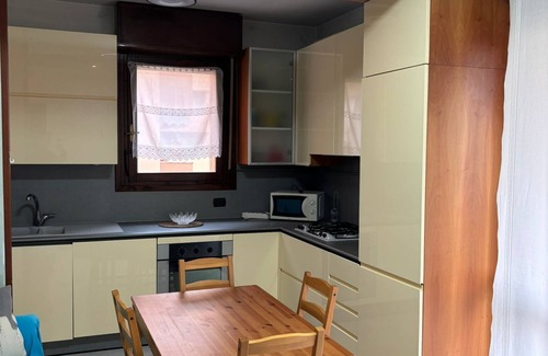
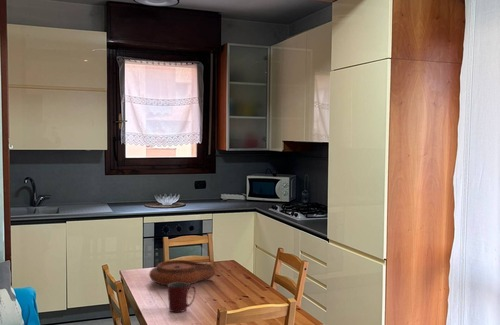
+ plate (180, 273)
+ mug (181, 297)
